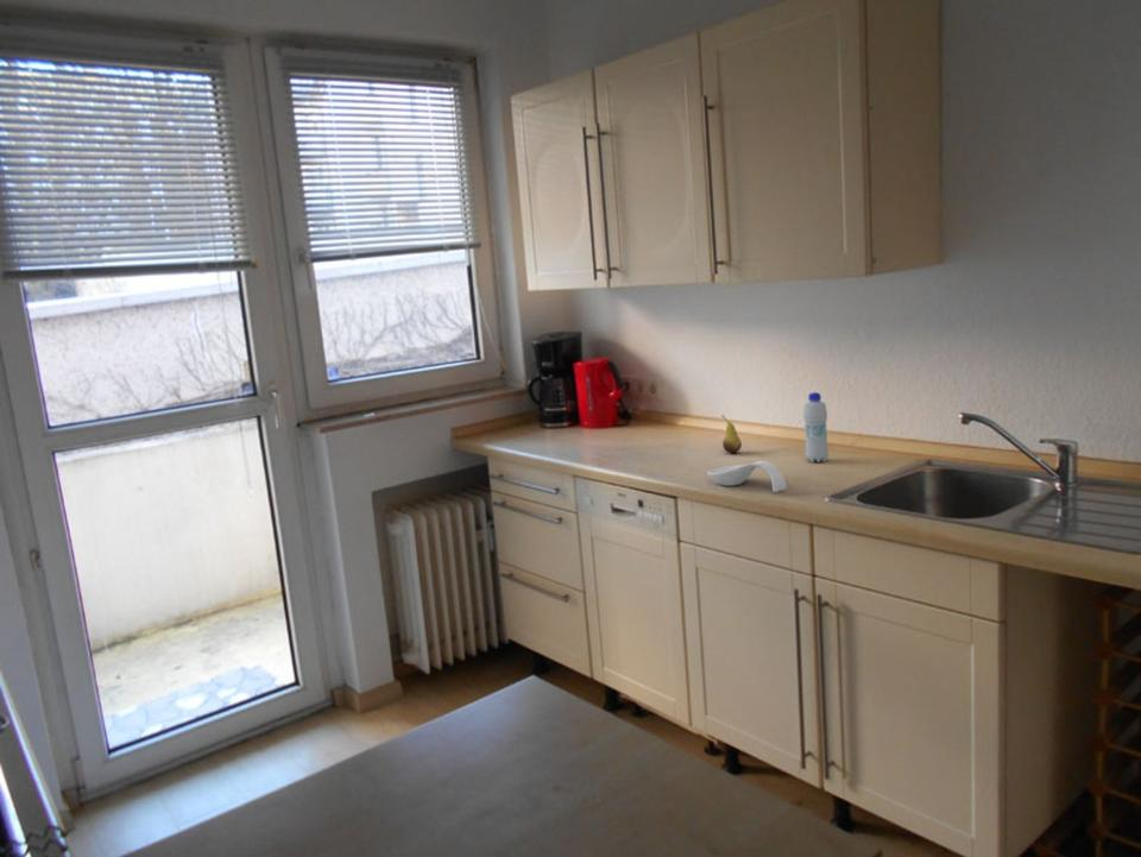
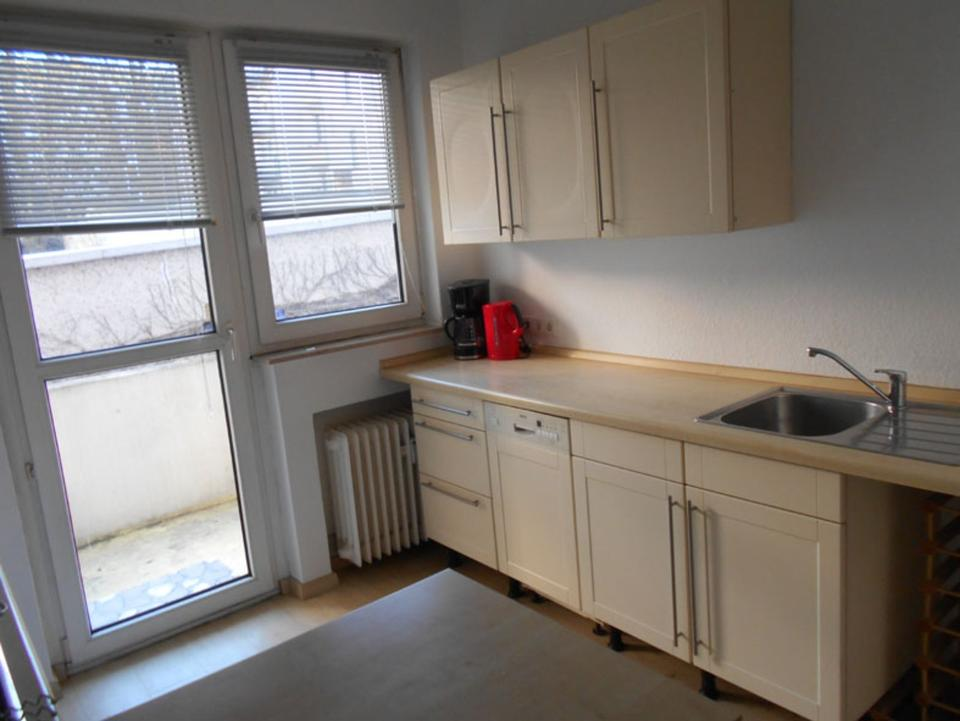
- bottle (815, 427)
- spoon rest (745, 472)
- fruit (731, 433)
